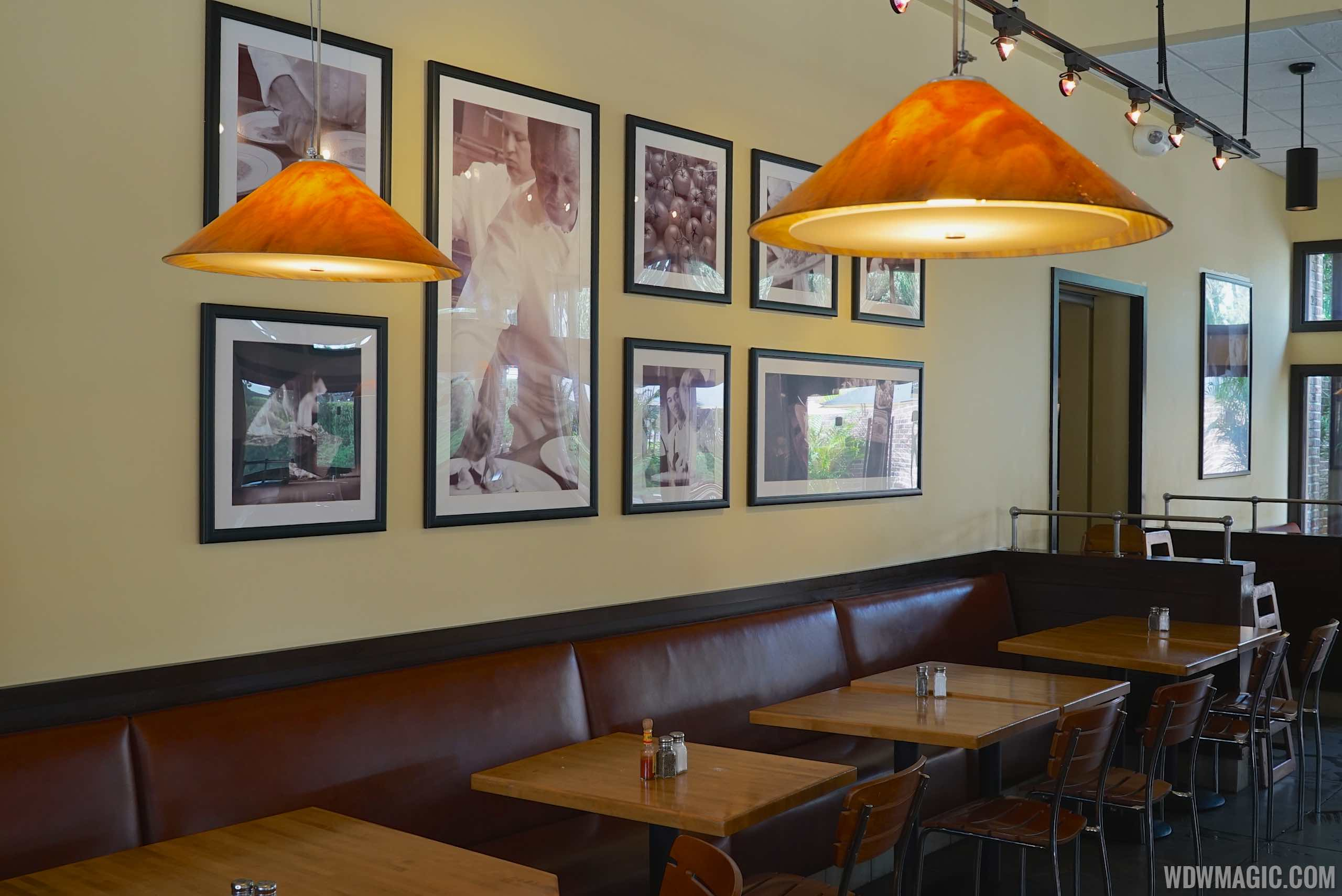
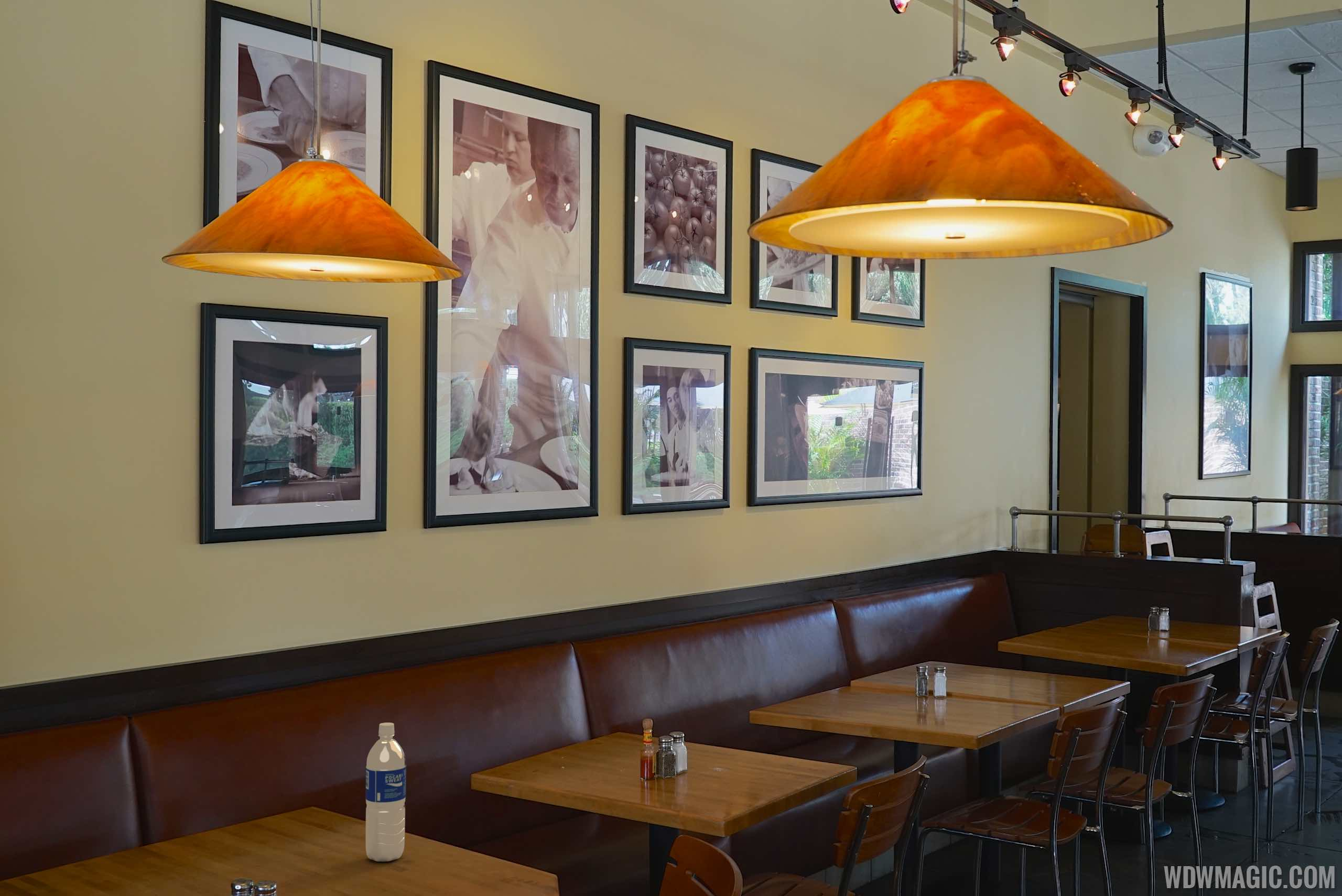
+ water bottle (386, 791)
